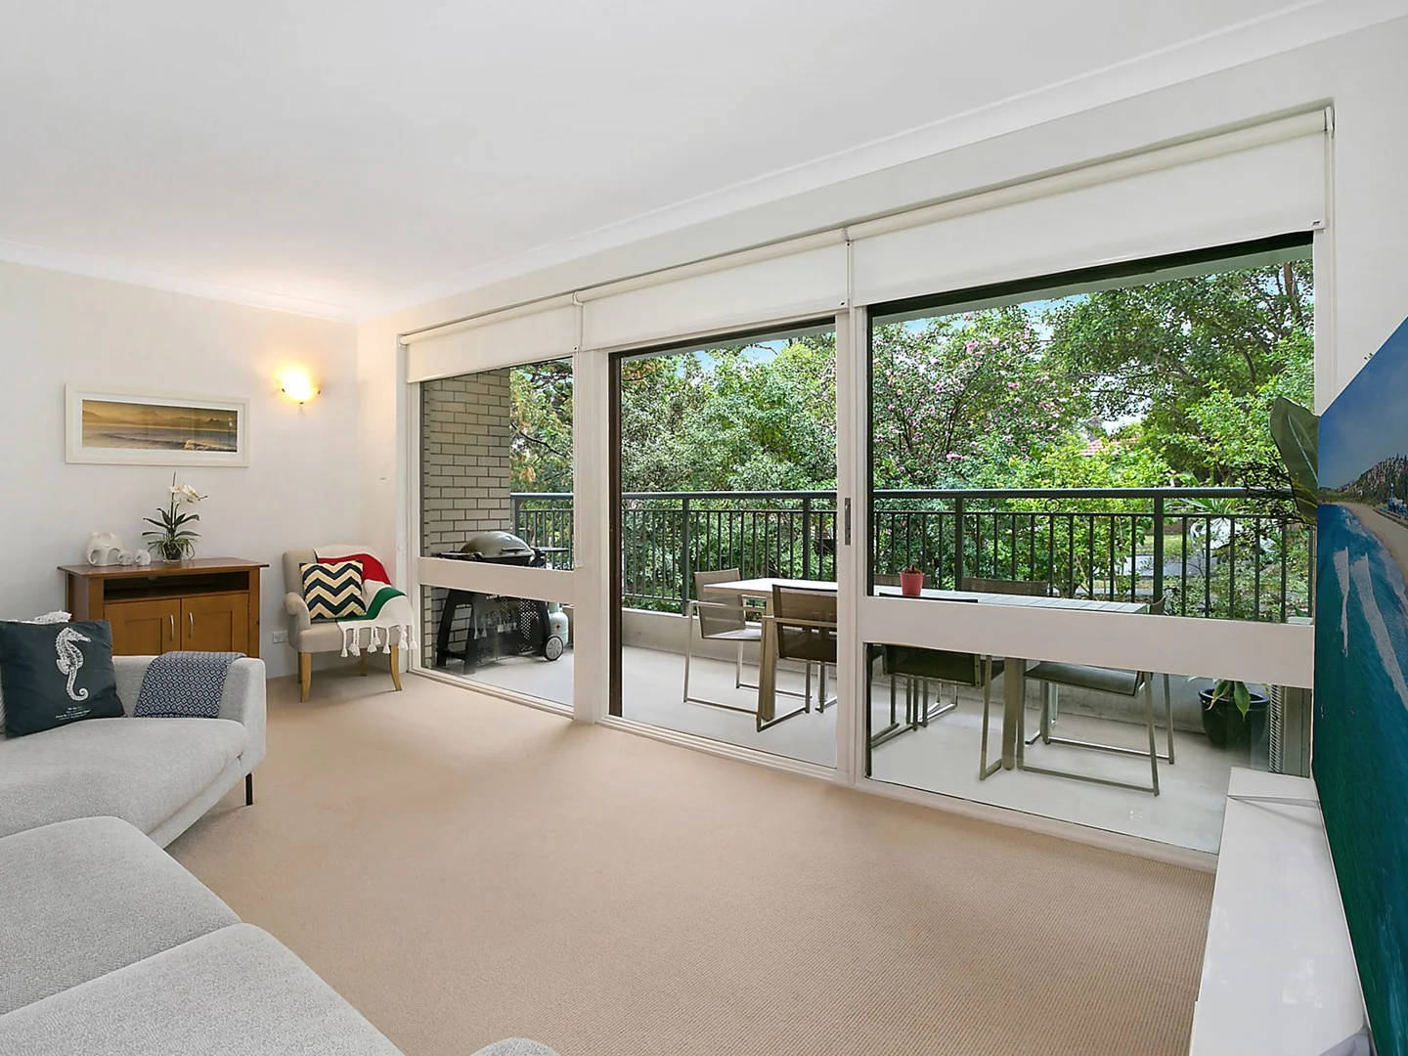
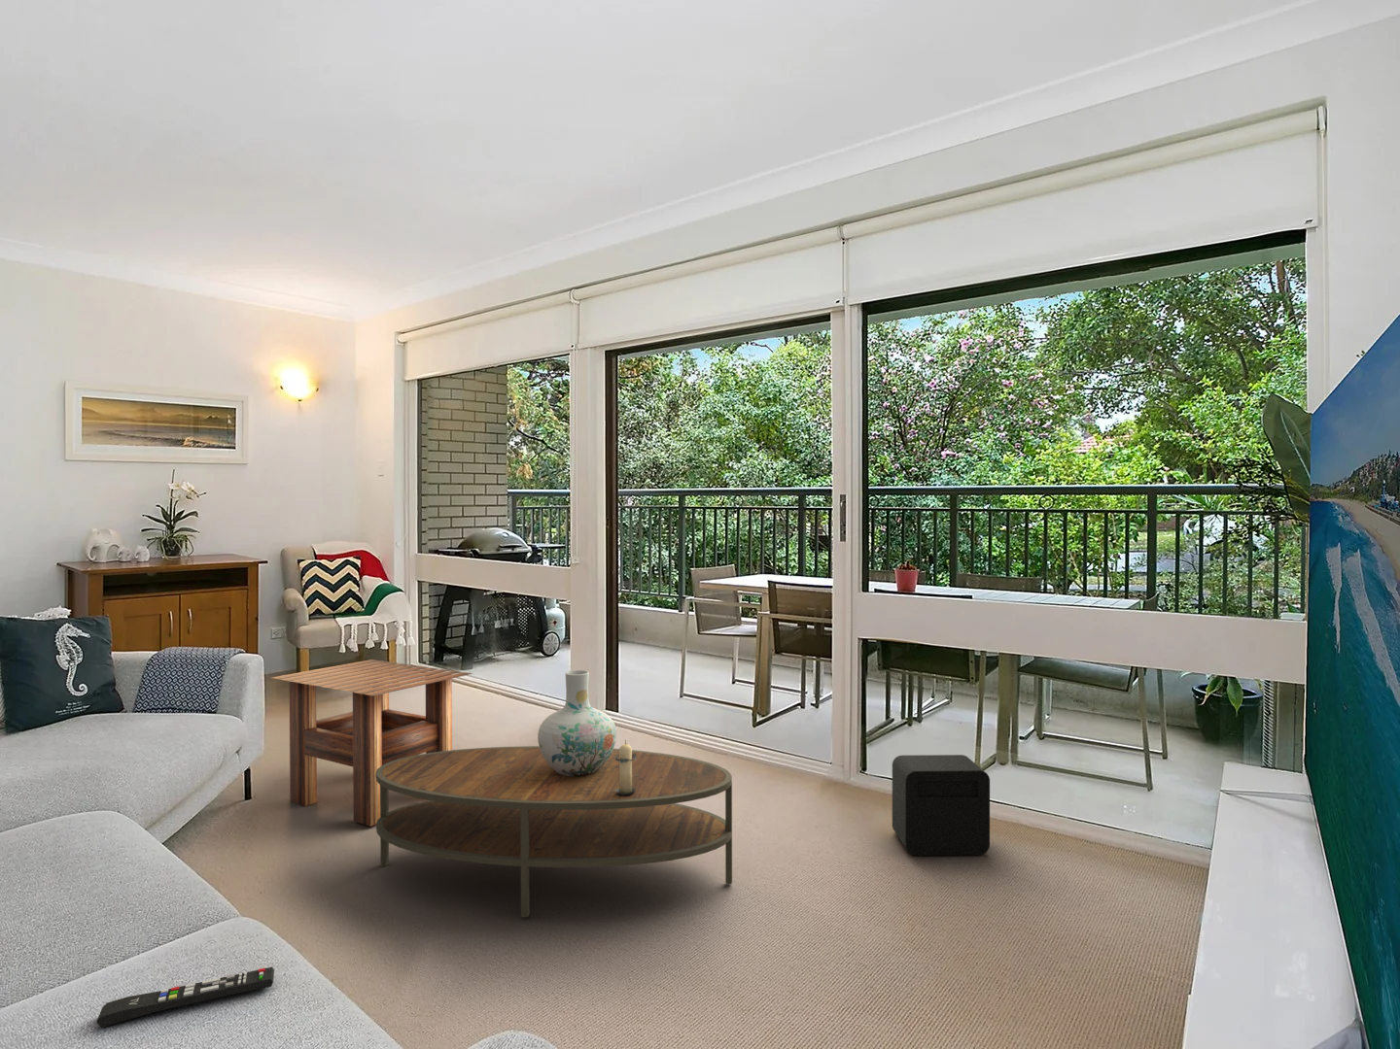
+ vase (577, 720)
+ remote control (190, 995)
+ air purifier (938, 801)
+ candle (625, 766)
+ coffee table (552, 823)
+ side table (374, 736)
